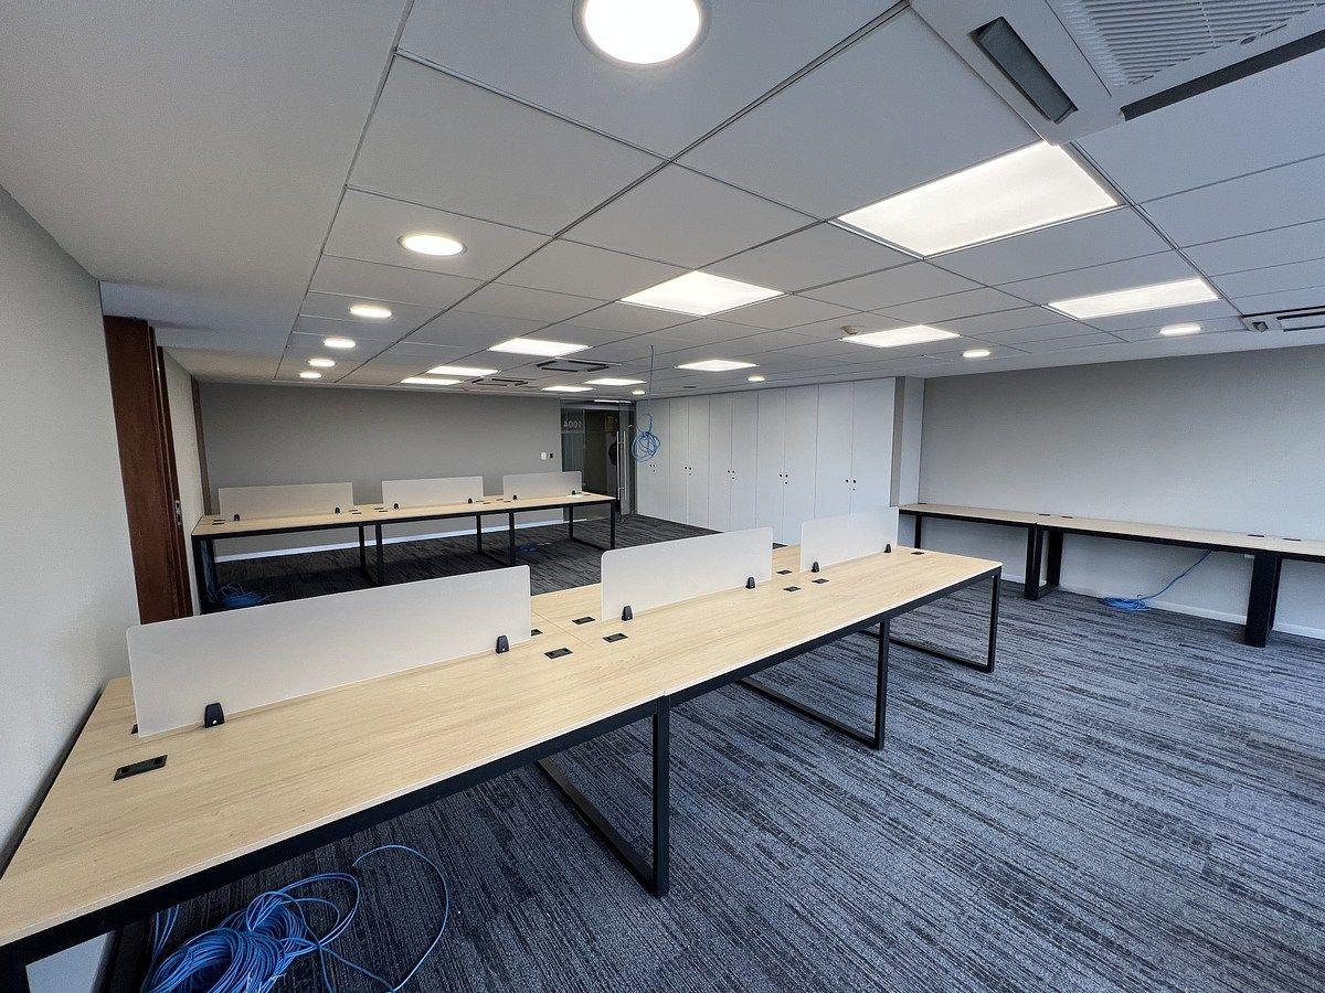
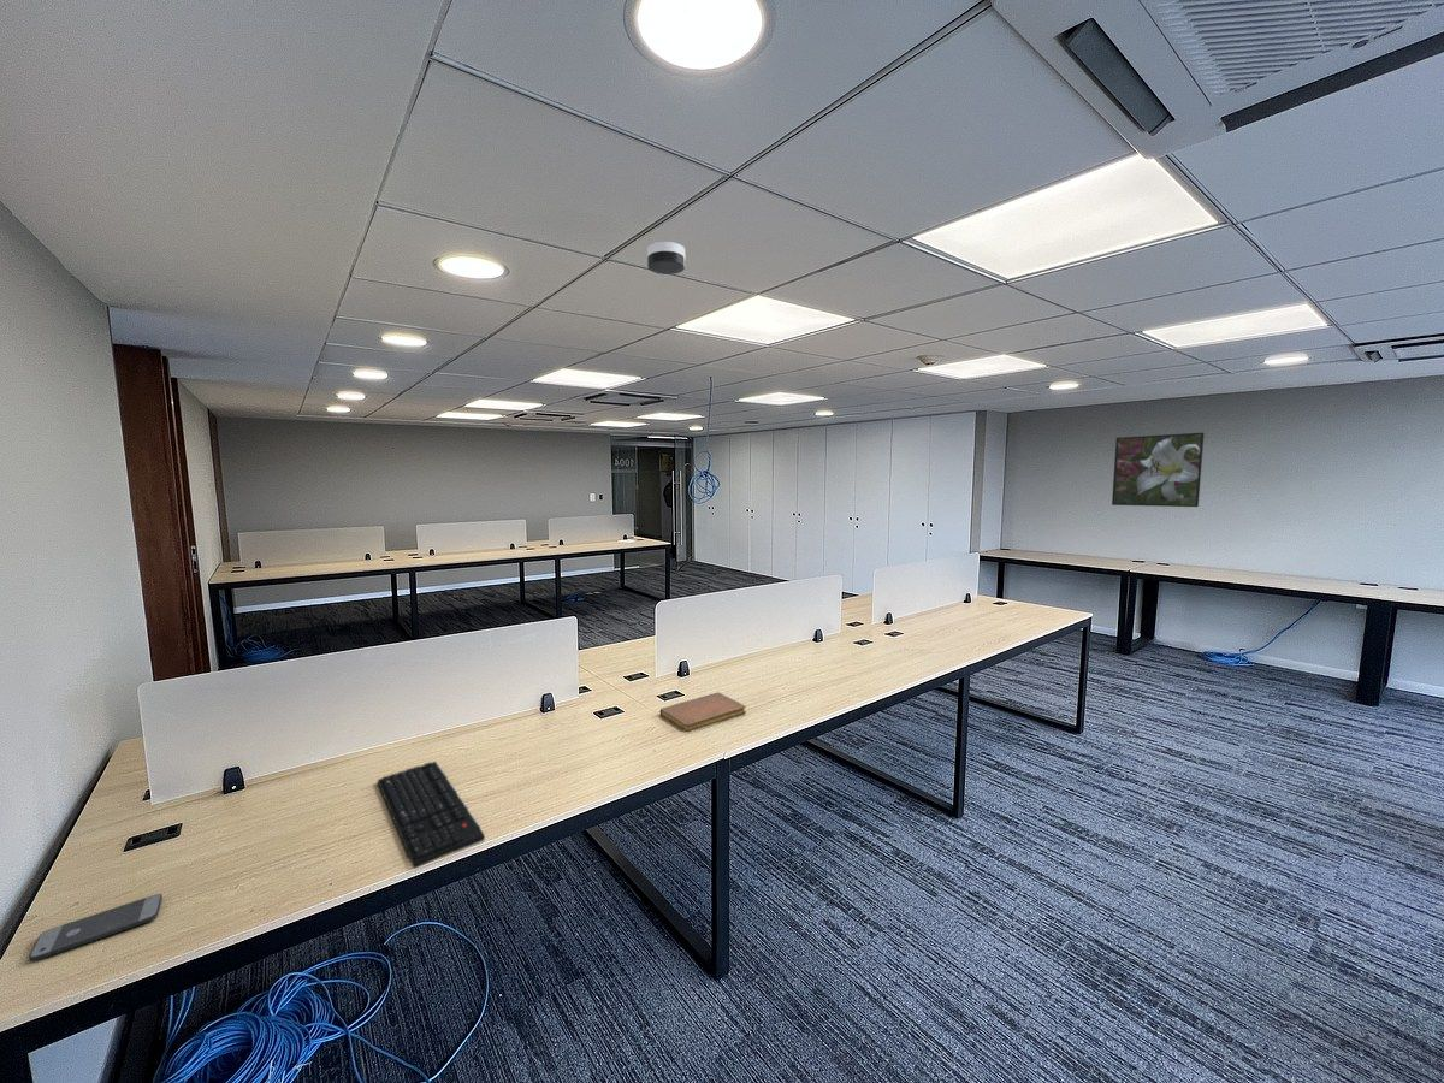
+ keyboard (427, 804)
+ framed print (1155, 471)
+ smoke detector (665, 258)
+ smartphone (100, 925)
+ notebook (703, 710)
